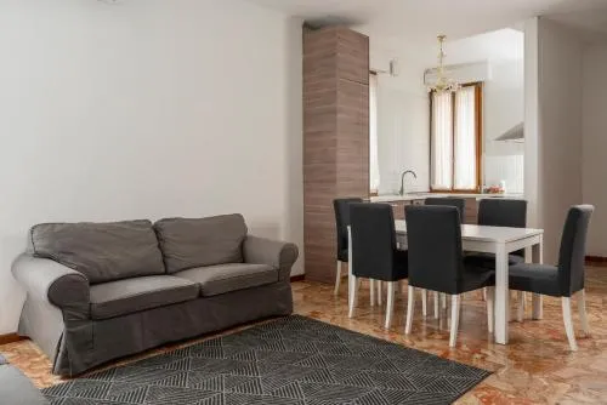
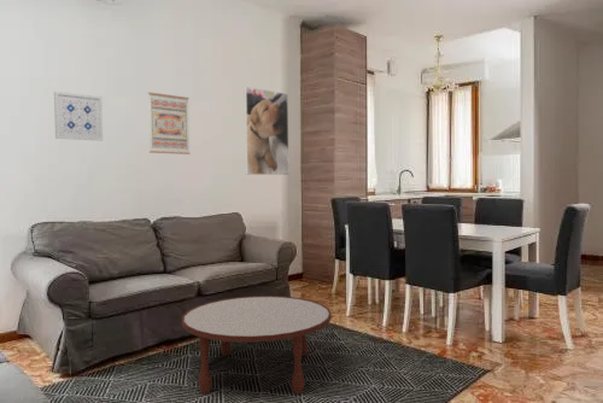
+ wall art (78, 116)
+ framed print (267, 133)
+ coffee table (258, 340)
+ wall art (169, 124)
